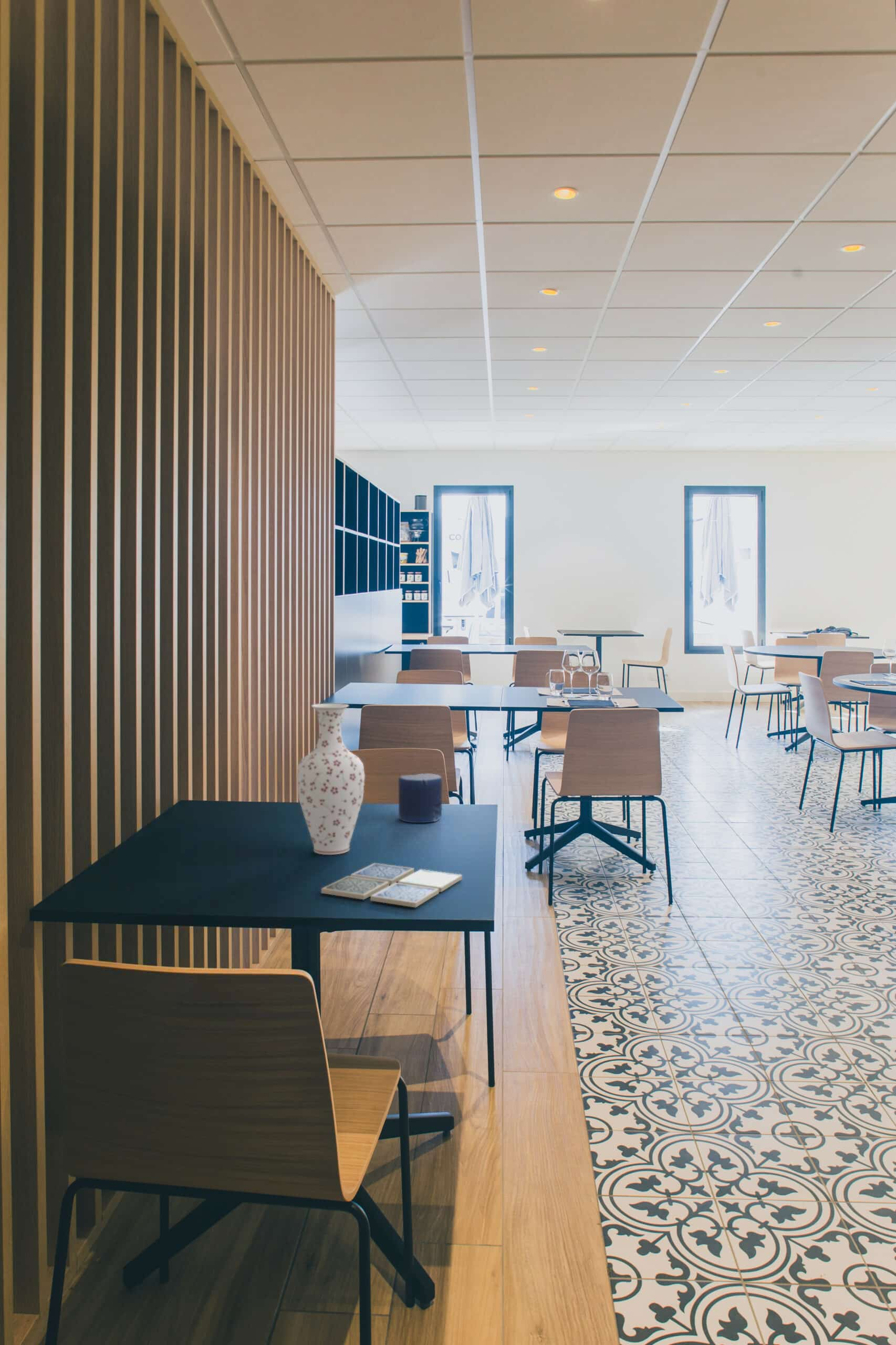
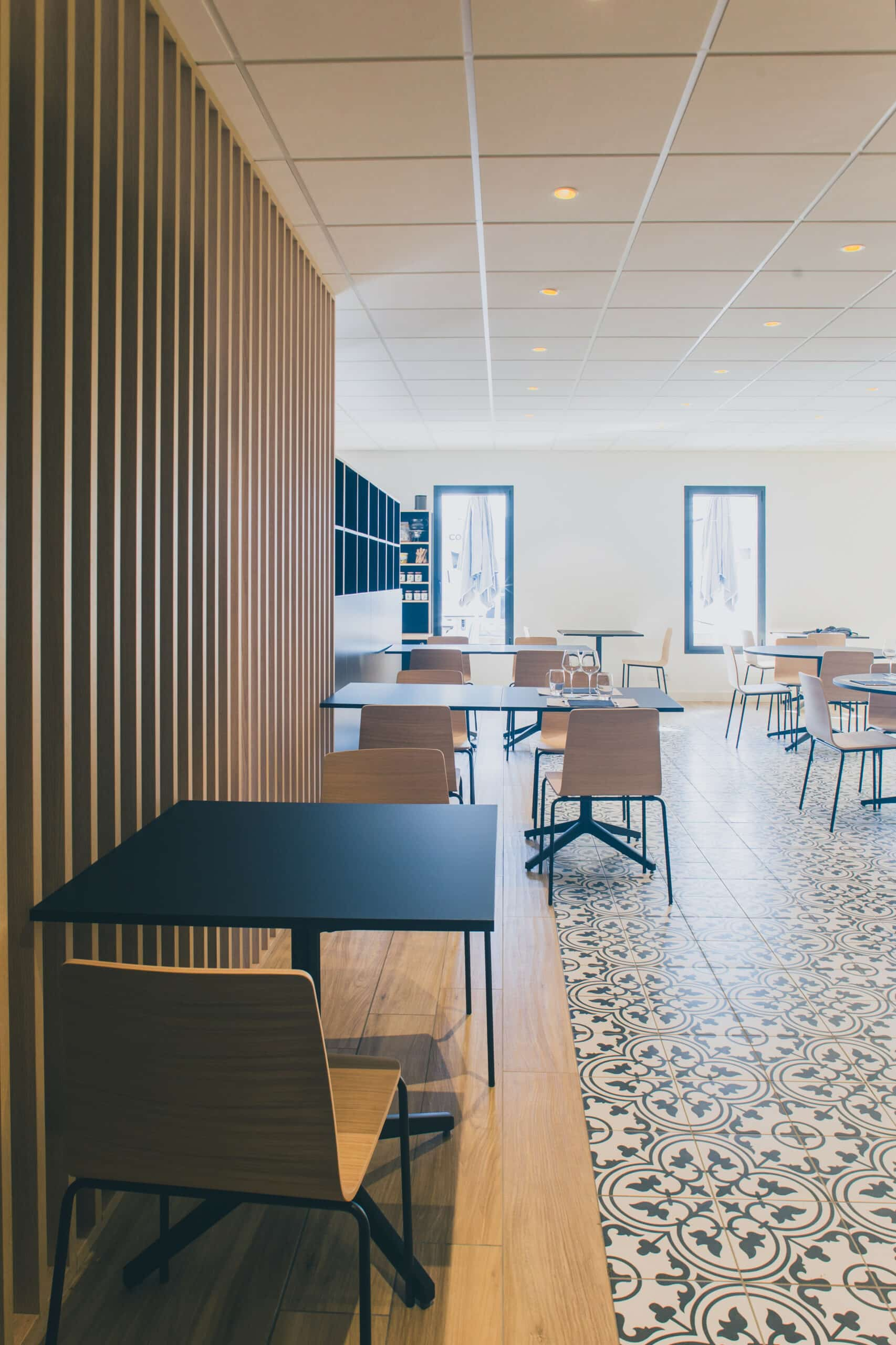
- candle (420, 798)
- vase (330, 778)
- drink coaster (393, 884)
